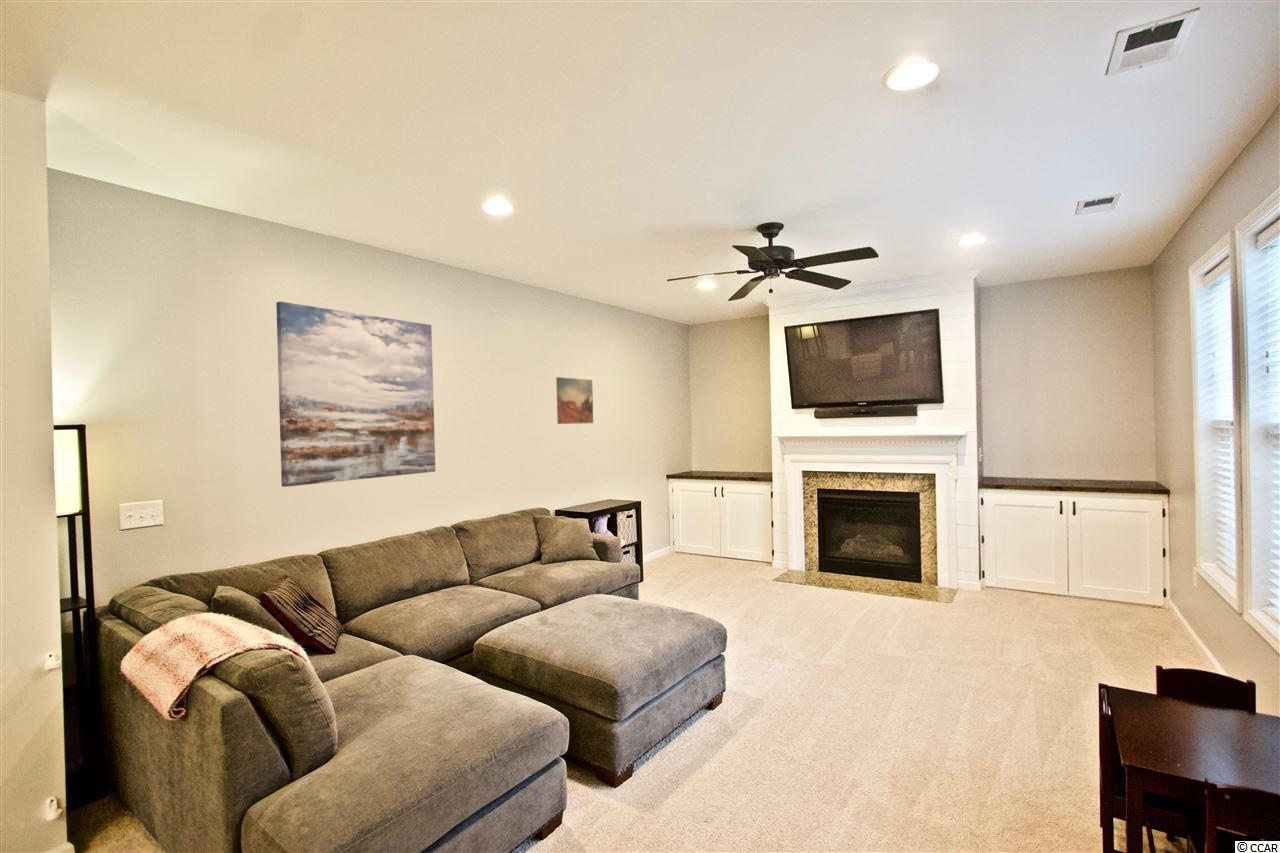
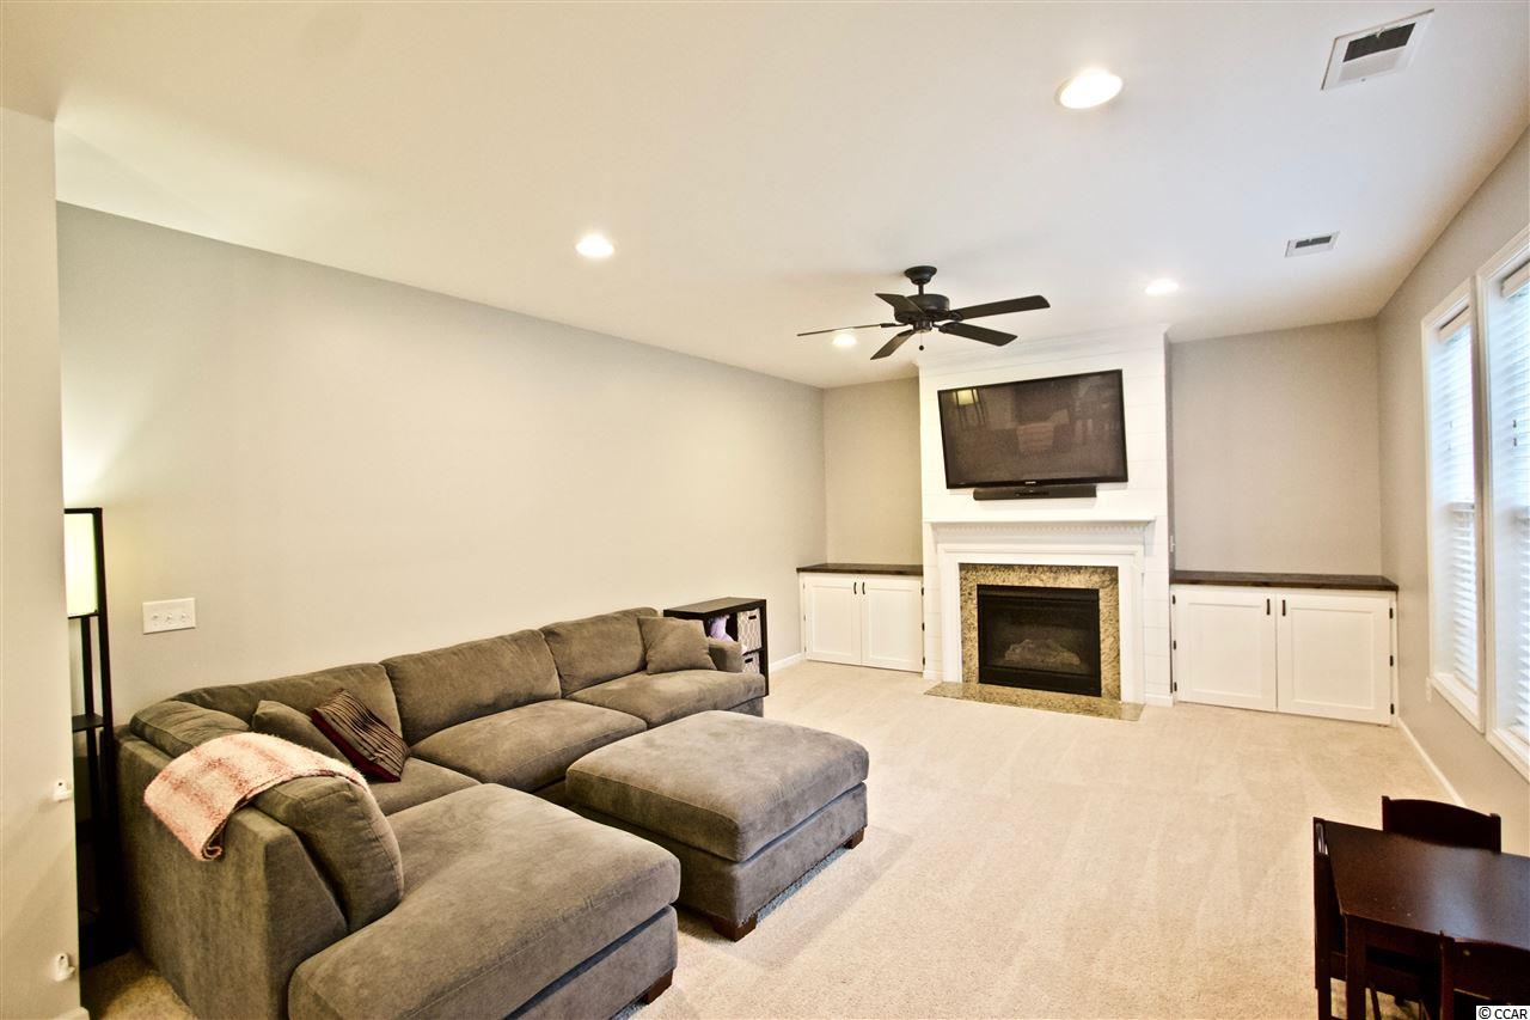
- wall art (364, 396)
- wall art (575, 401)
